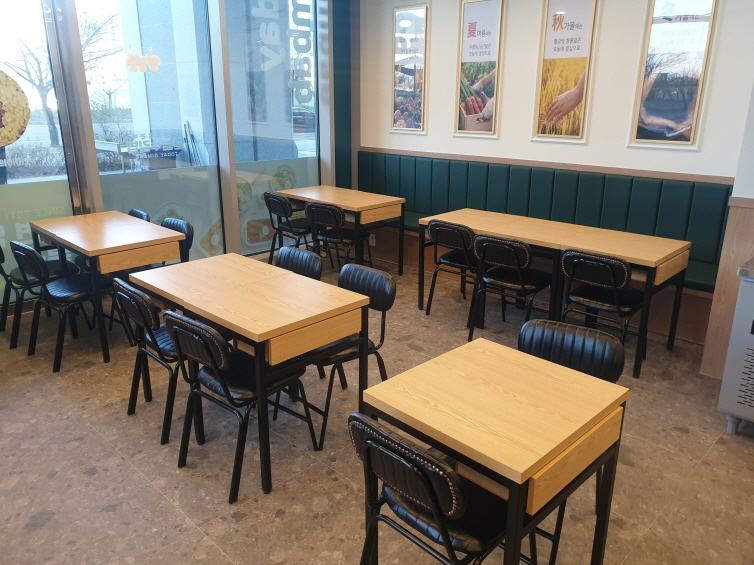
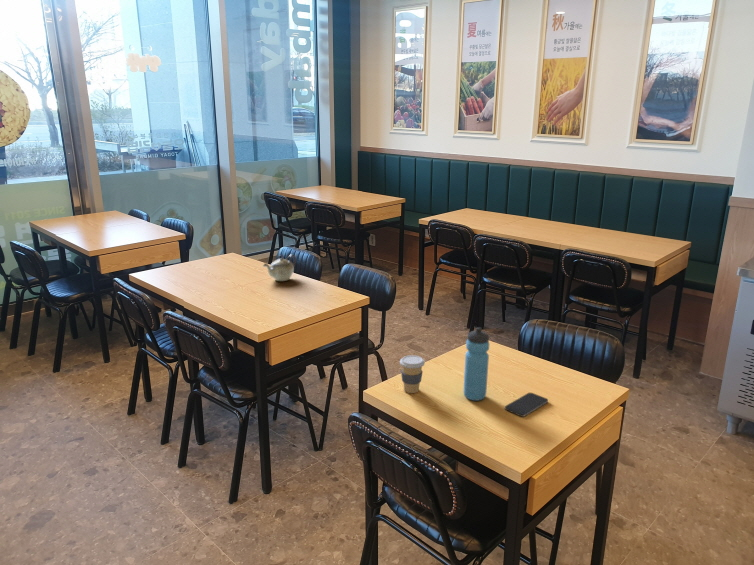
+ water bottle (476, 362)
+ smartphone (526, 404)
+ teapot (279, 267)
+ coffee cup (411, 374)
